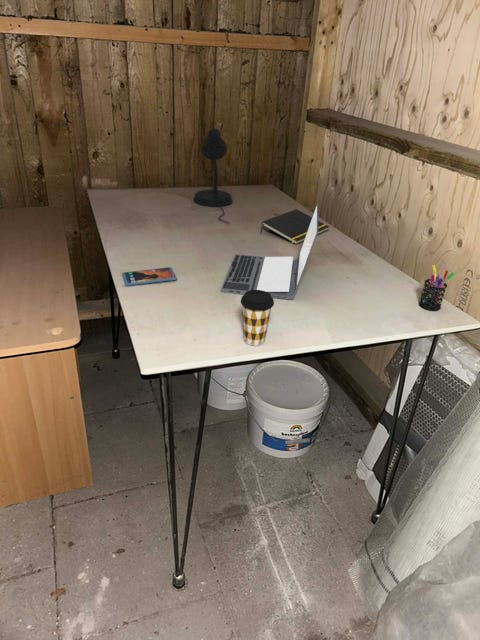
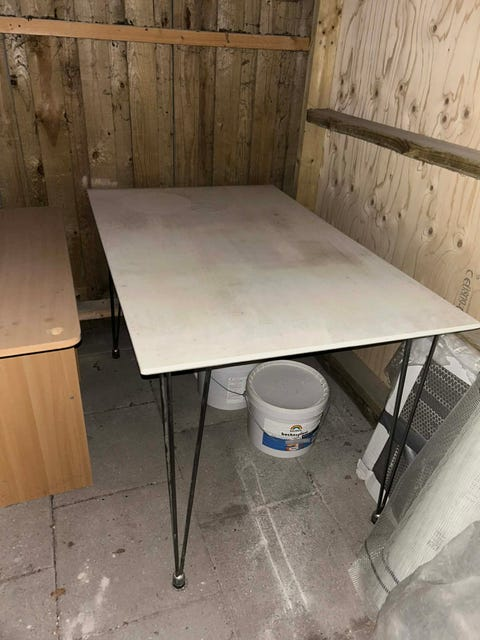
- smartphone (149, 276)
- desk lamp (217, 171)
- laptop (271, 257)
- pen holder (438, 286)
- coffee cup (256, 318)
- notepad (296, 225)
